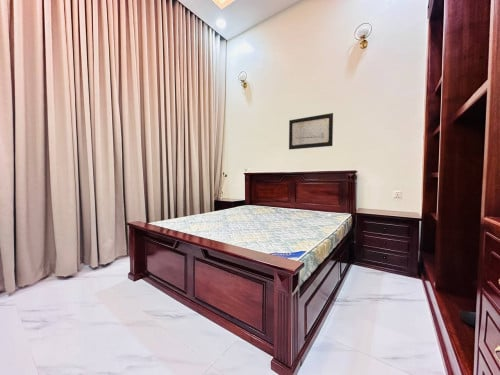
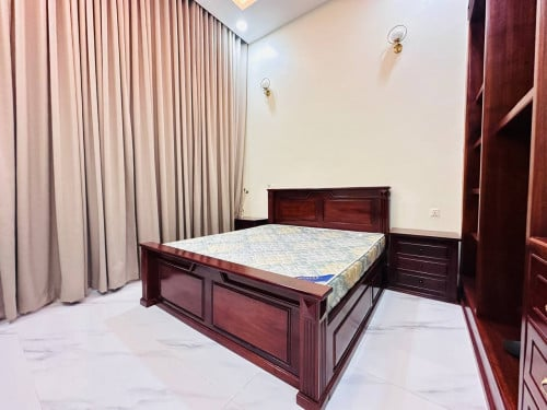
- wall art (309, 132)
